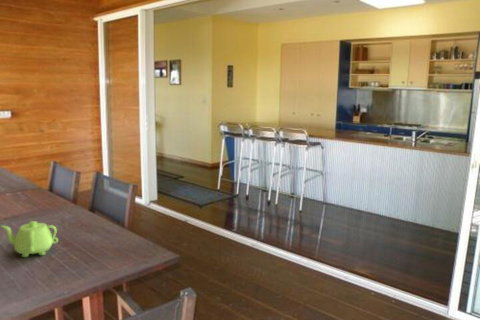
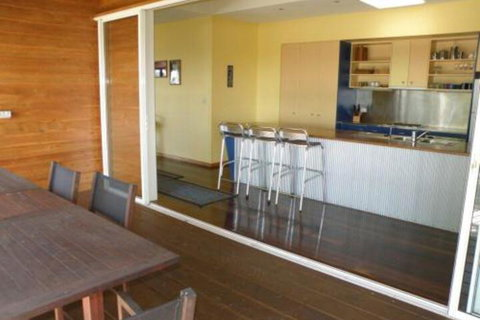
- teapot (30, 237)
